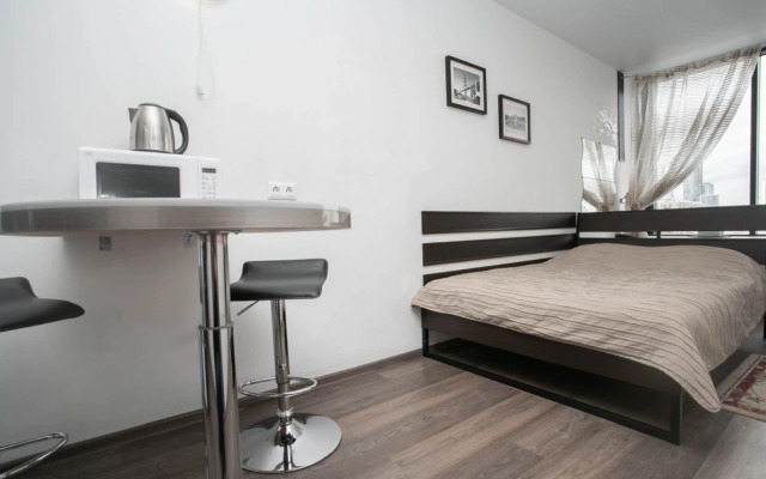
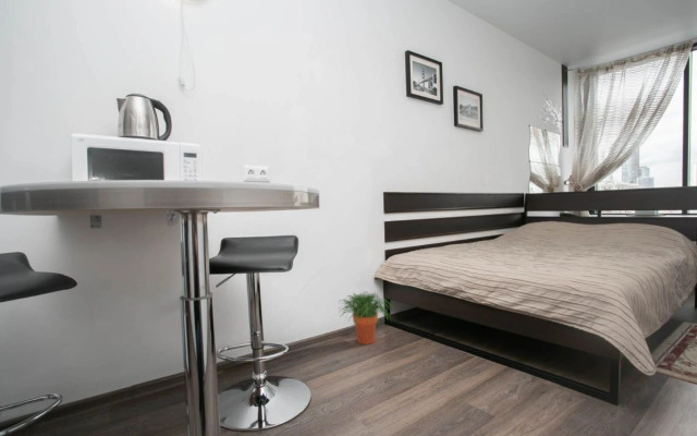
+ potted plant (365, 316)
